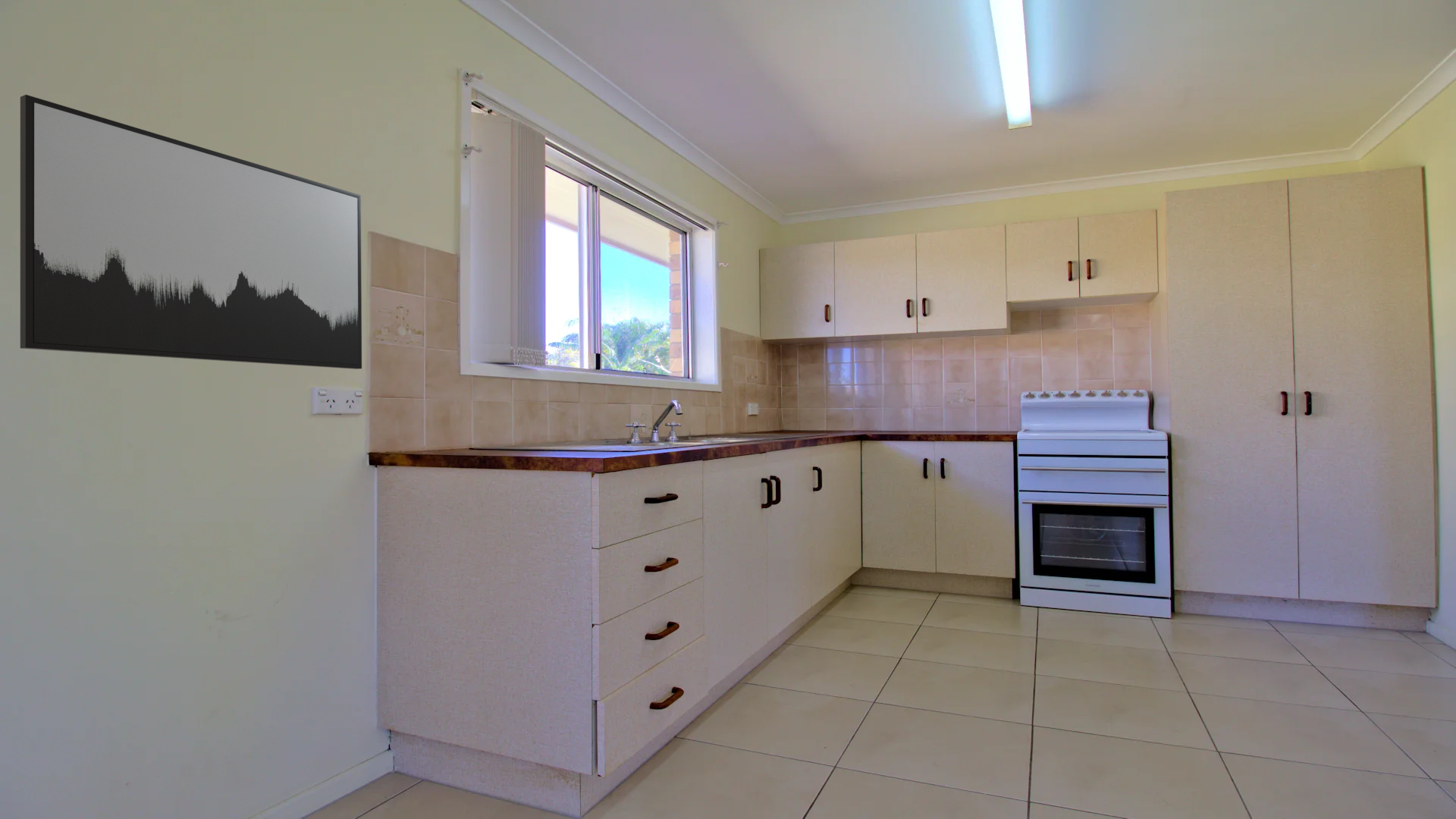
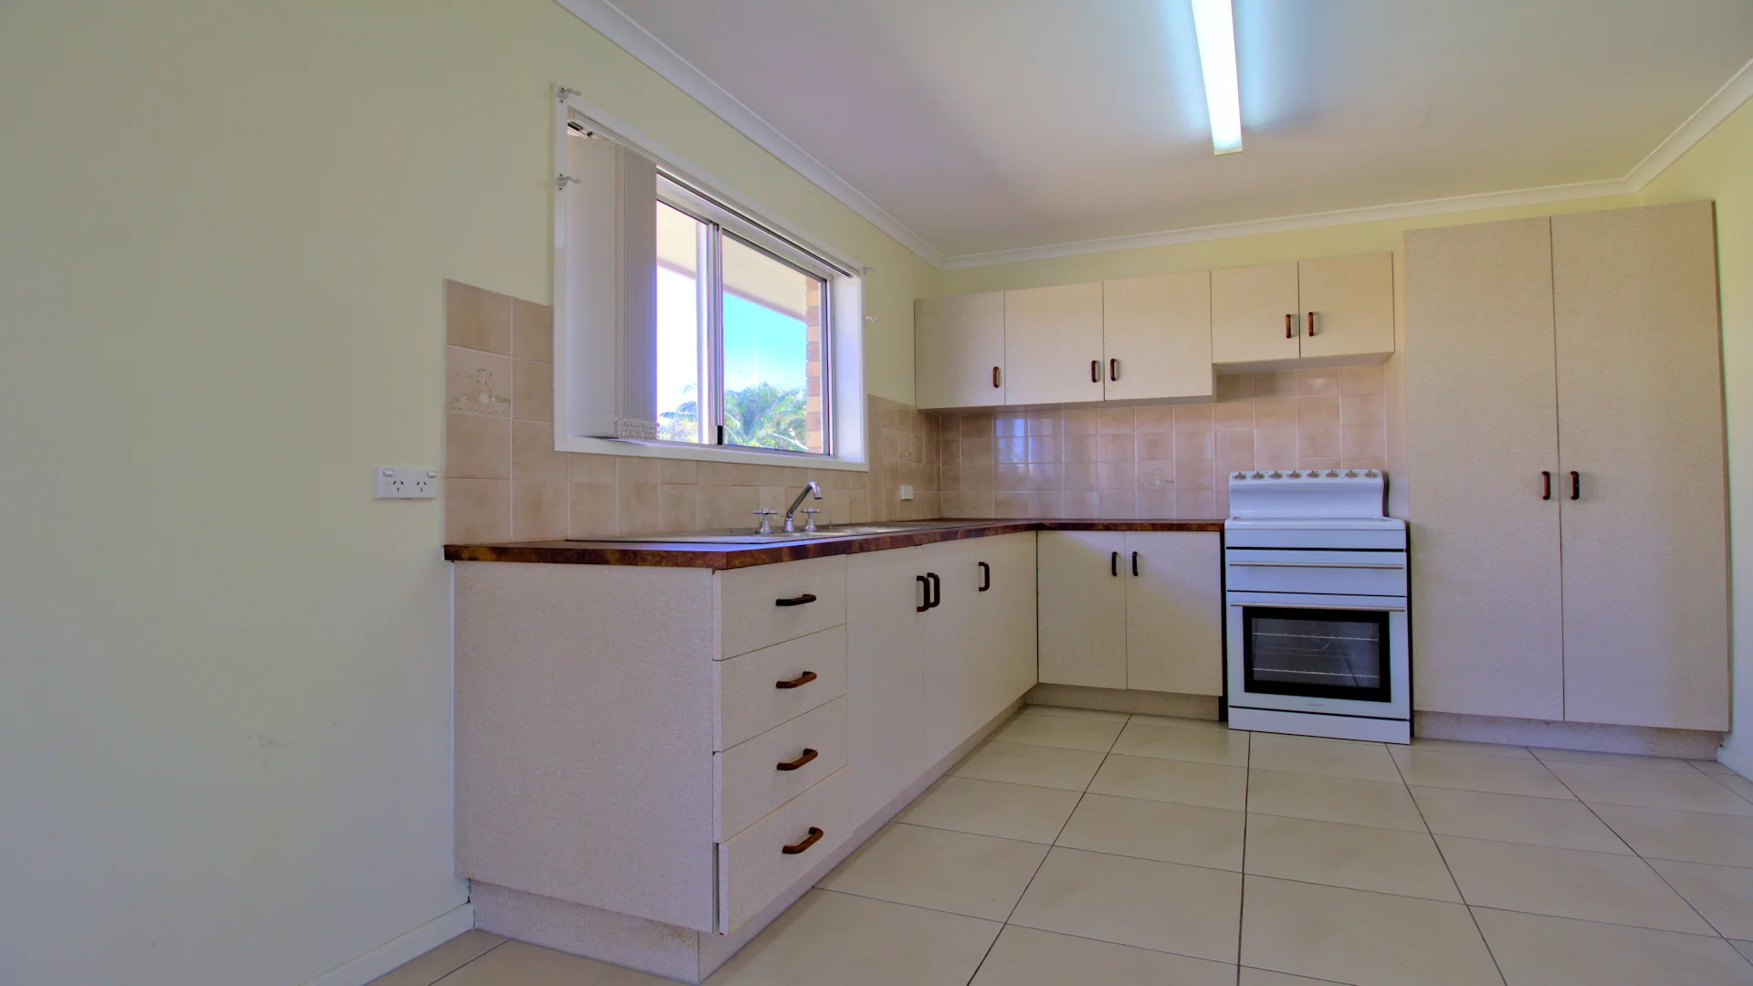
- wall art (222, 257)
